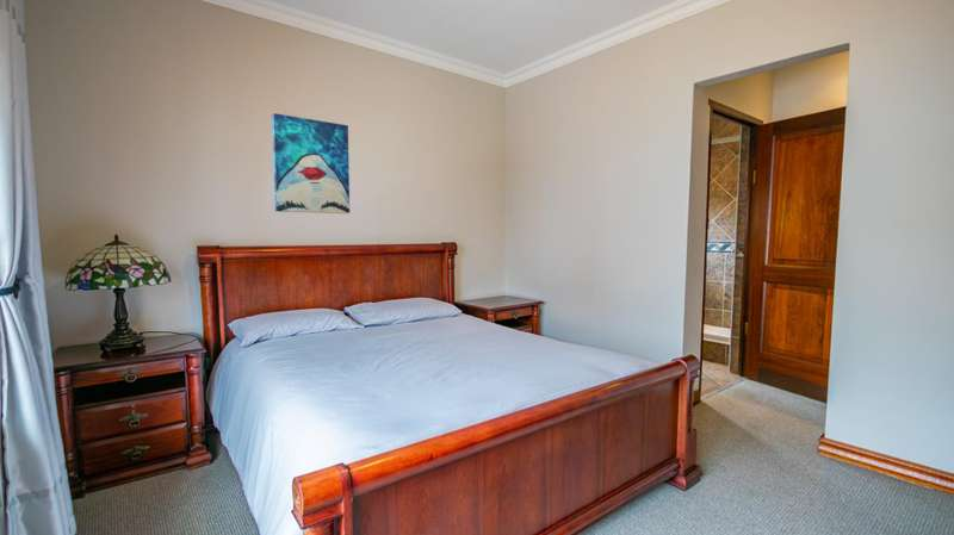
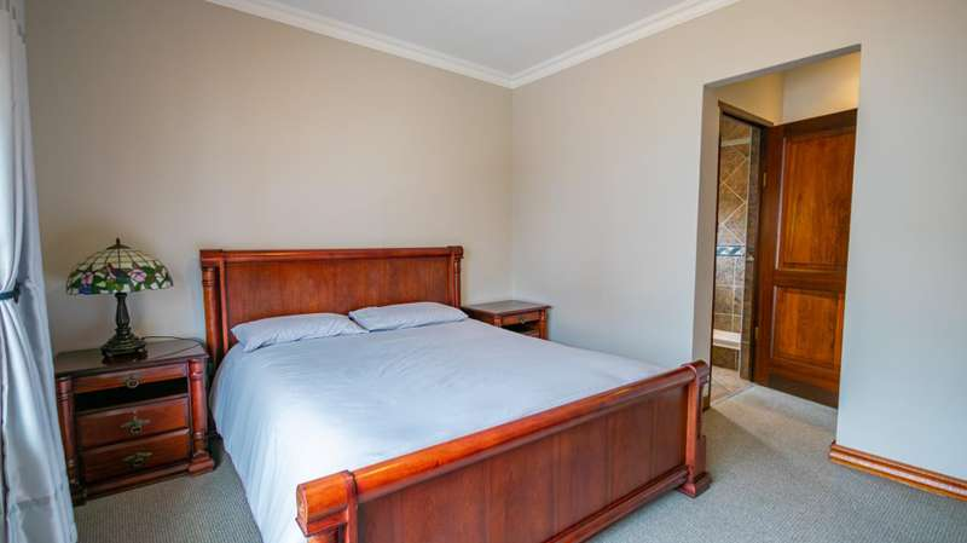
- wall art (312, 166)
